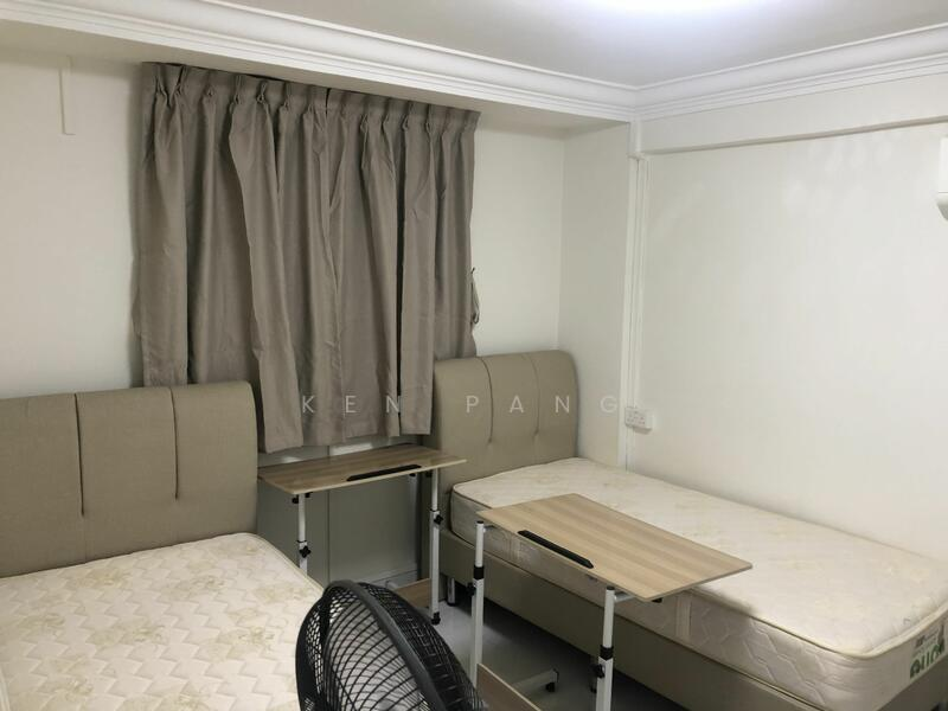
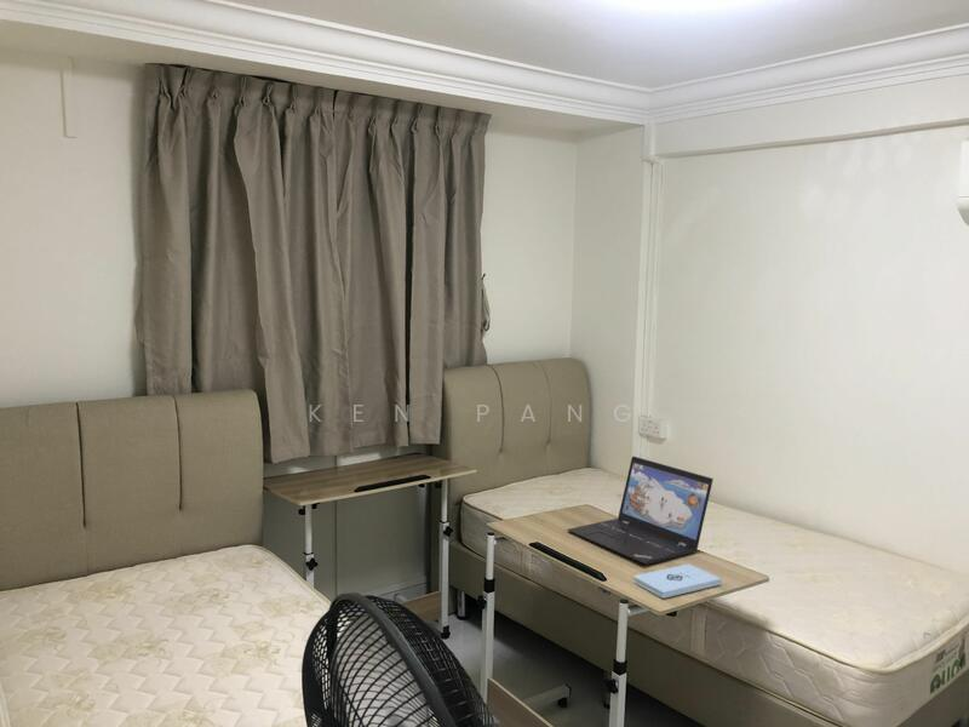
+ notepad (676, 579)
+ laptop (637, 505)
